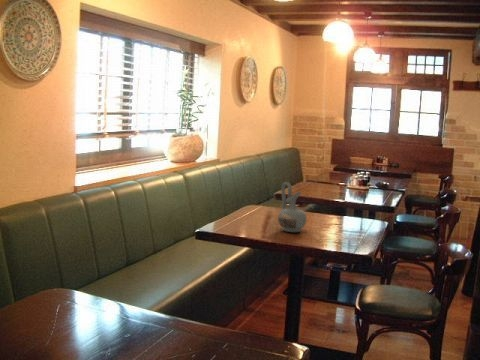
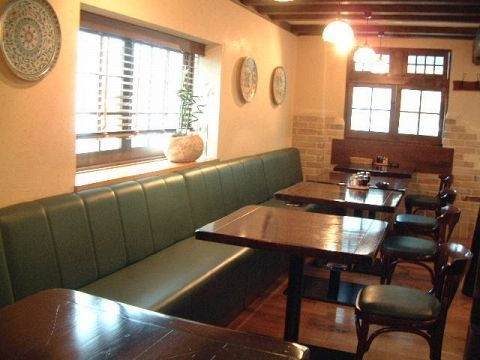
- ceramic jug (292, 207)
